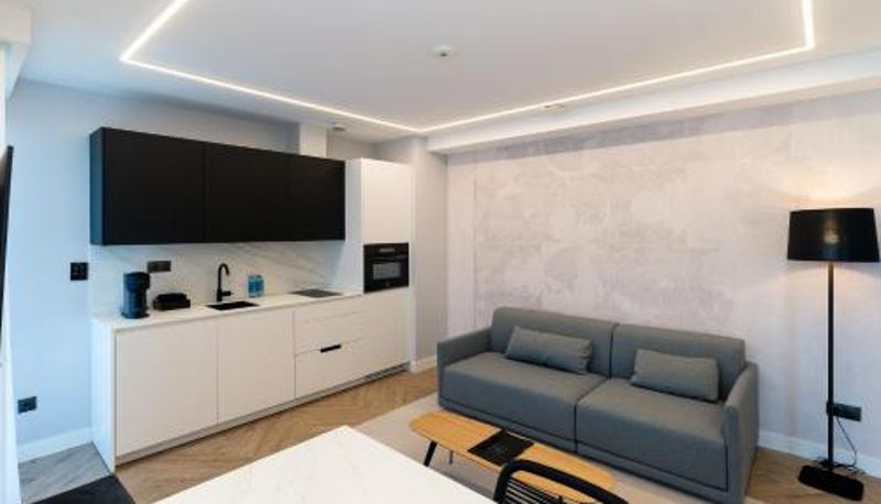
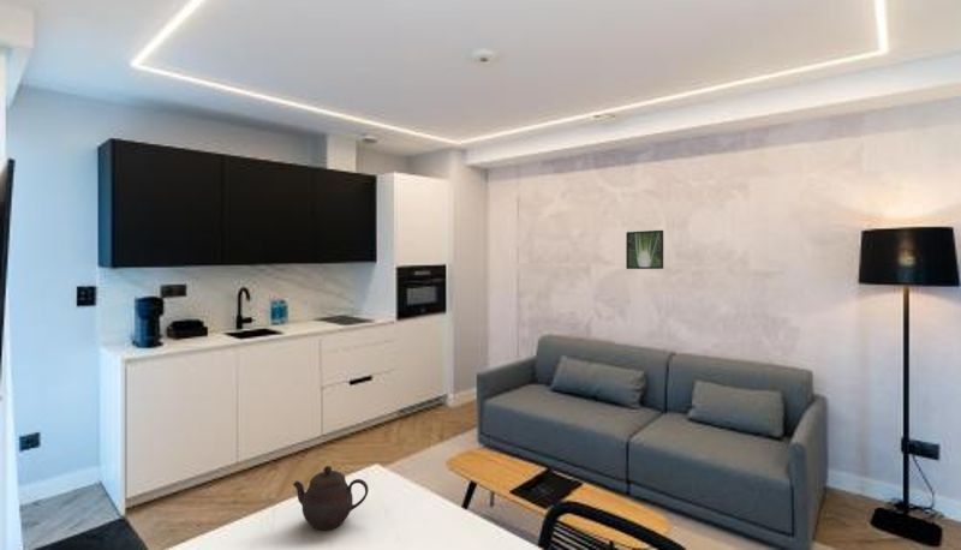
+ teapot (330, 494)
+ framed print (644, 250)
